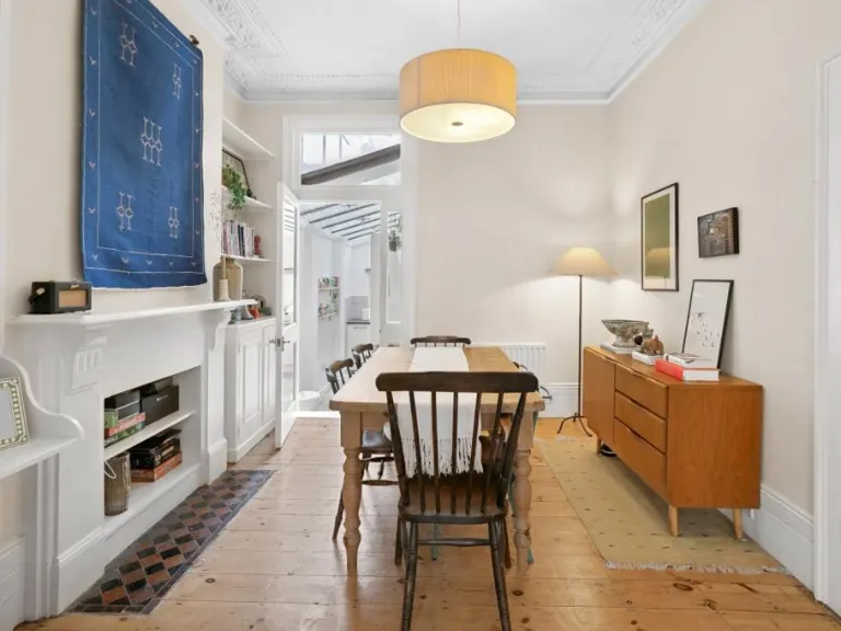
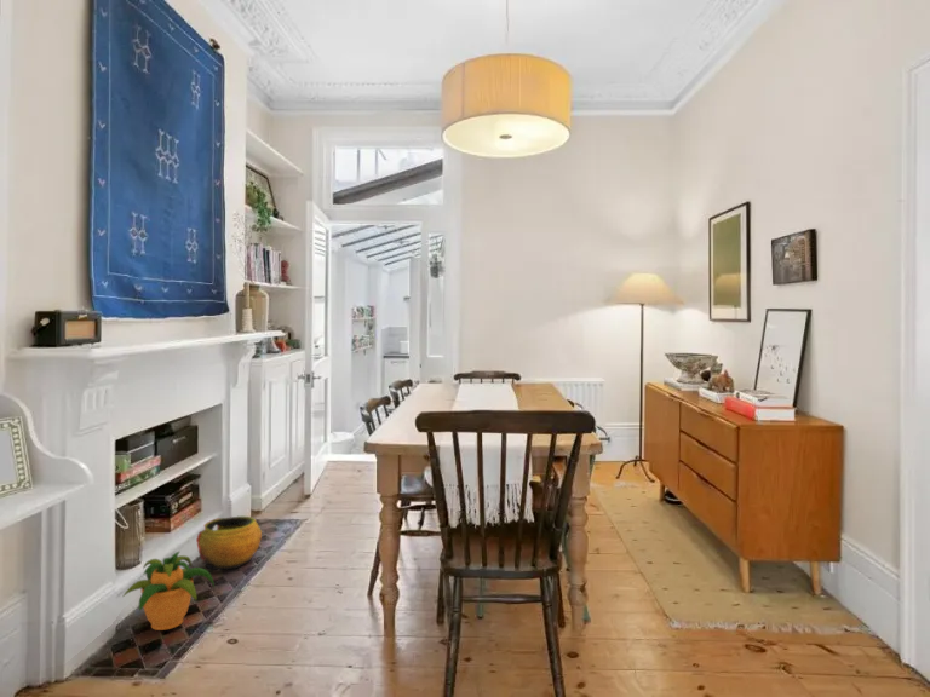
+ clay pot (229, 541)
+ potted plant (163, 589)
